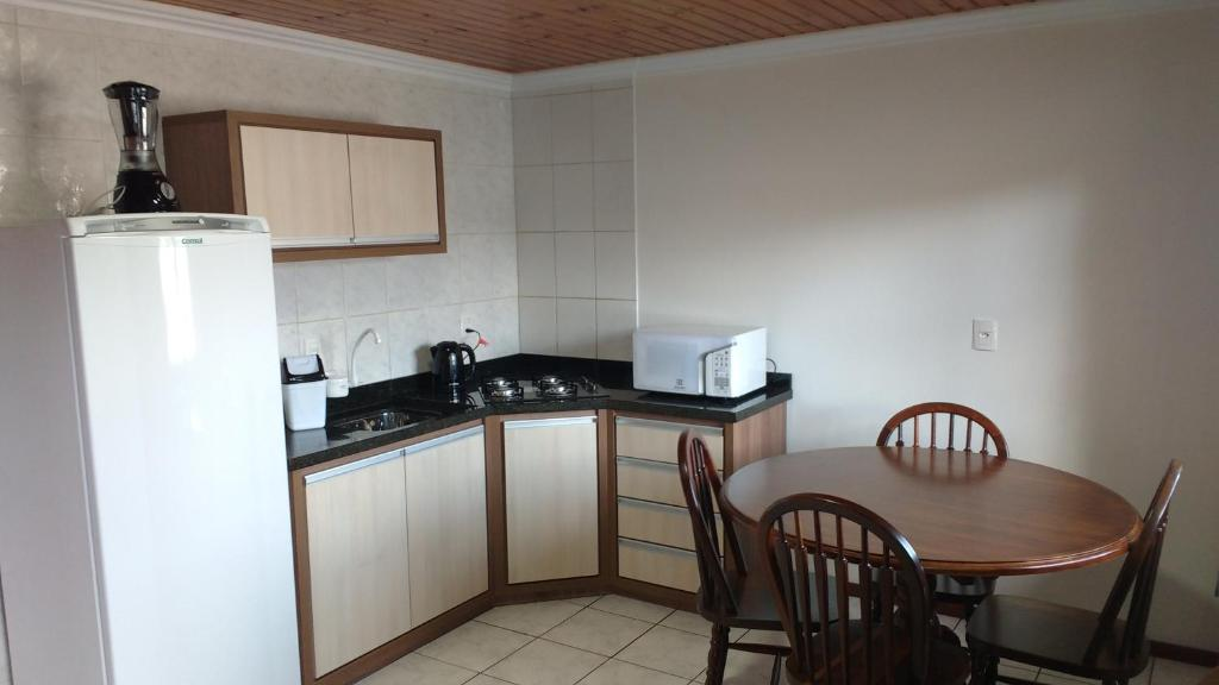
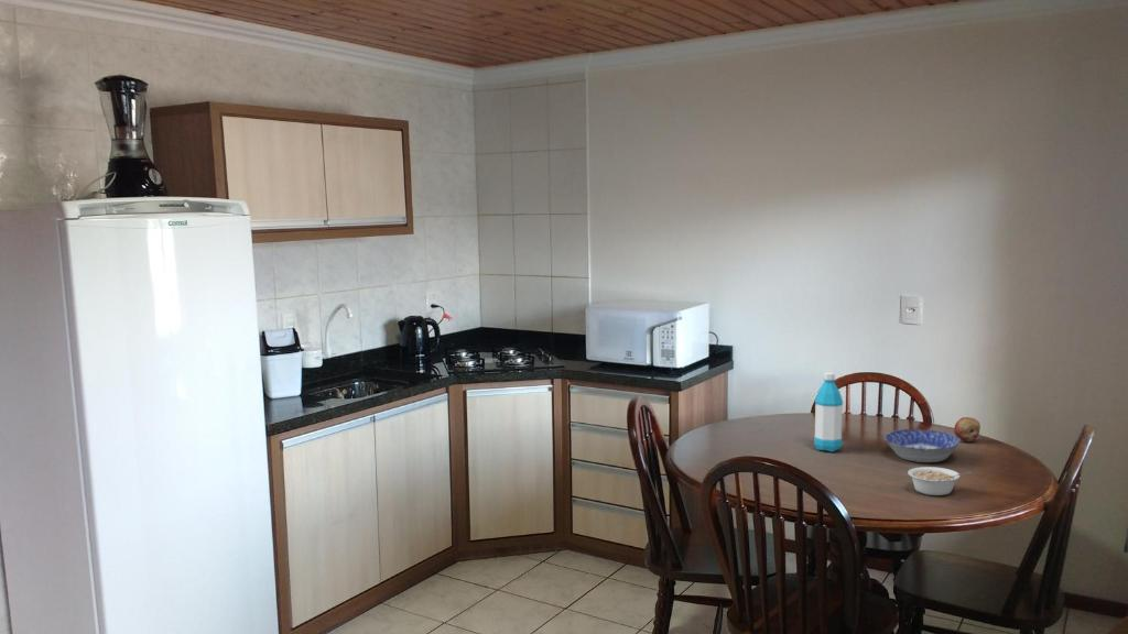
+ bowl (921, 447)
+ water bottle (828, 411)
+ legume (934, 480)
+ fruit (966, 429)
